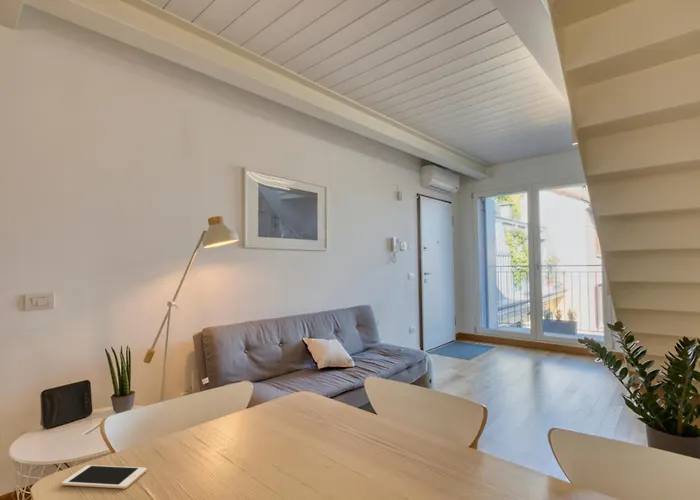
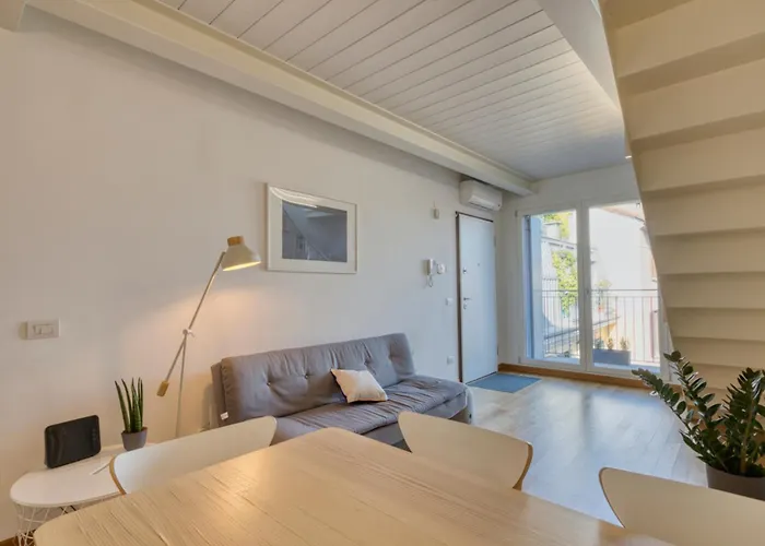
- cell phone (105, 476)
